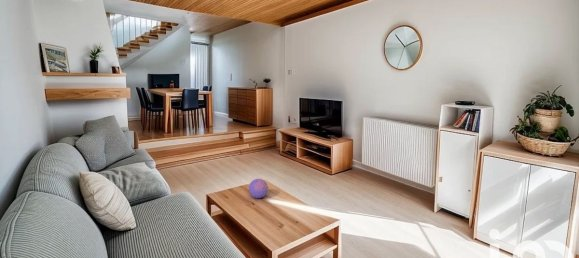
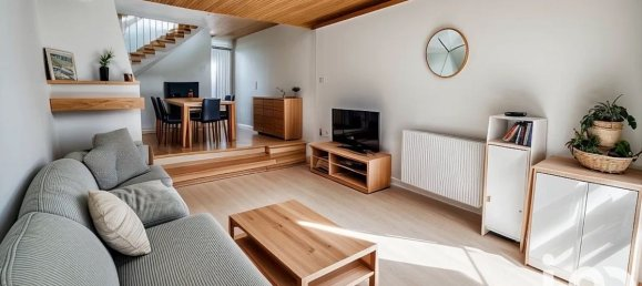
- decorative ball (258, 188)
